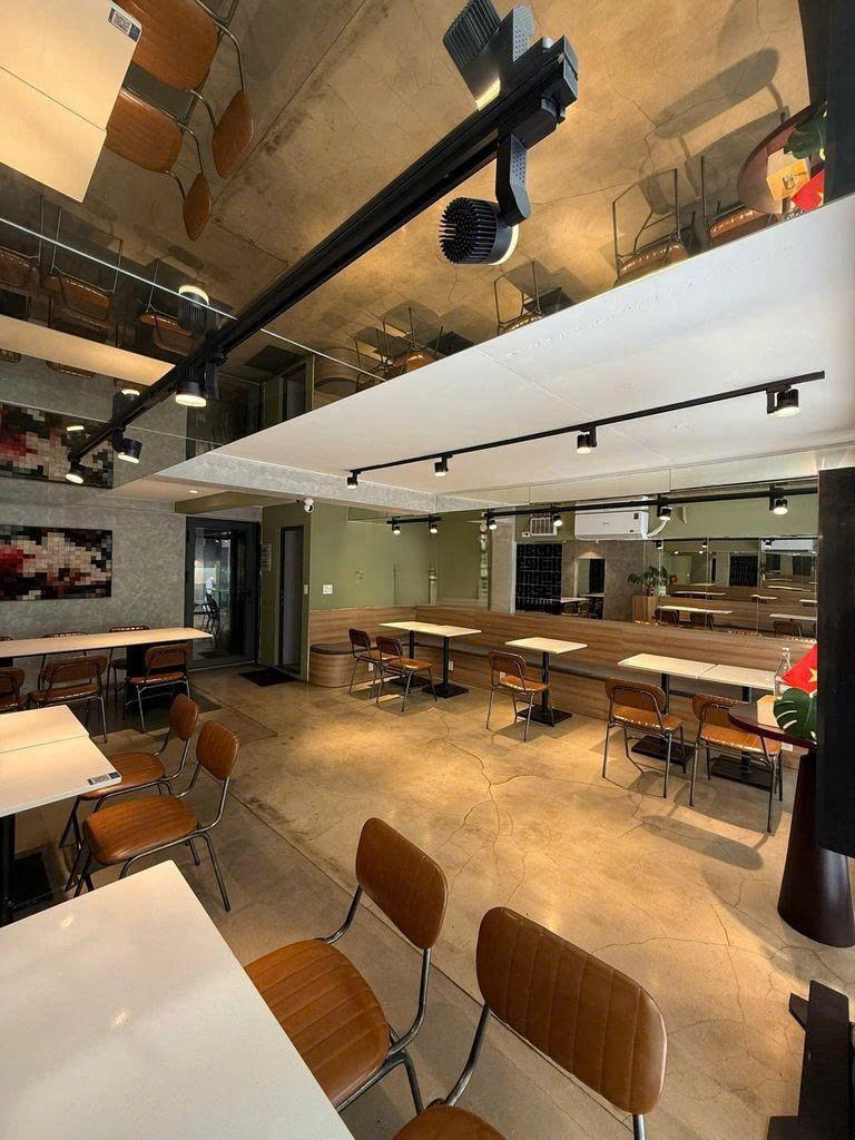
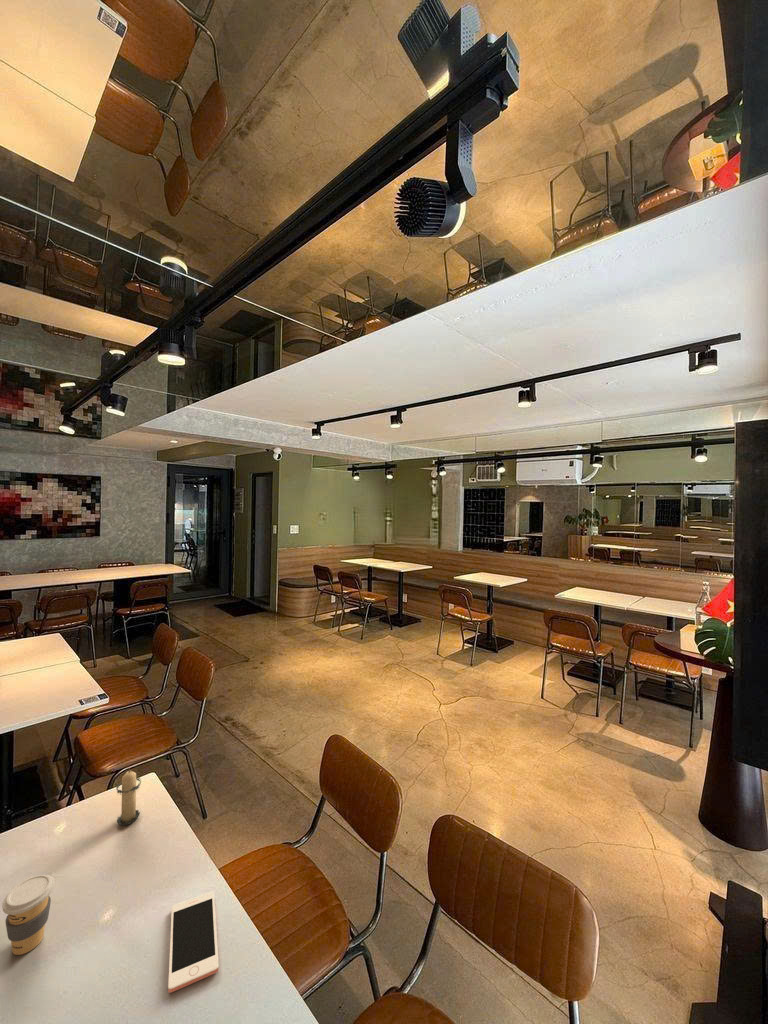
+ candle (128, 793)
+ cell phone (193, 936)
+ coffee cup (28, 915)
